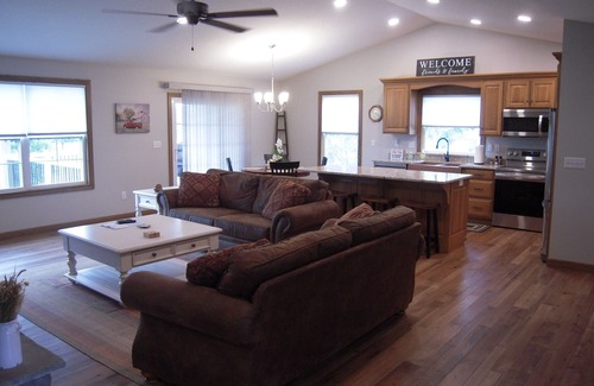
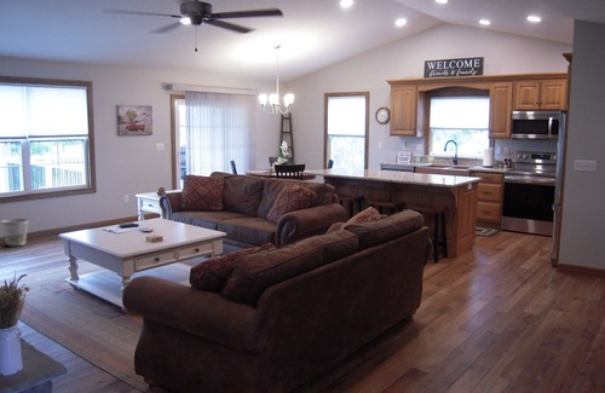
+ wastebasket (15, 232)
